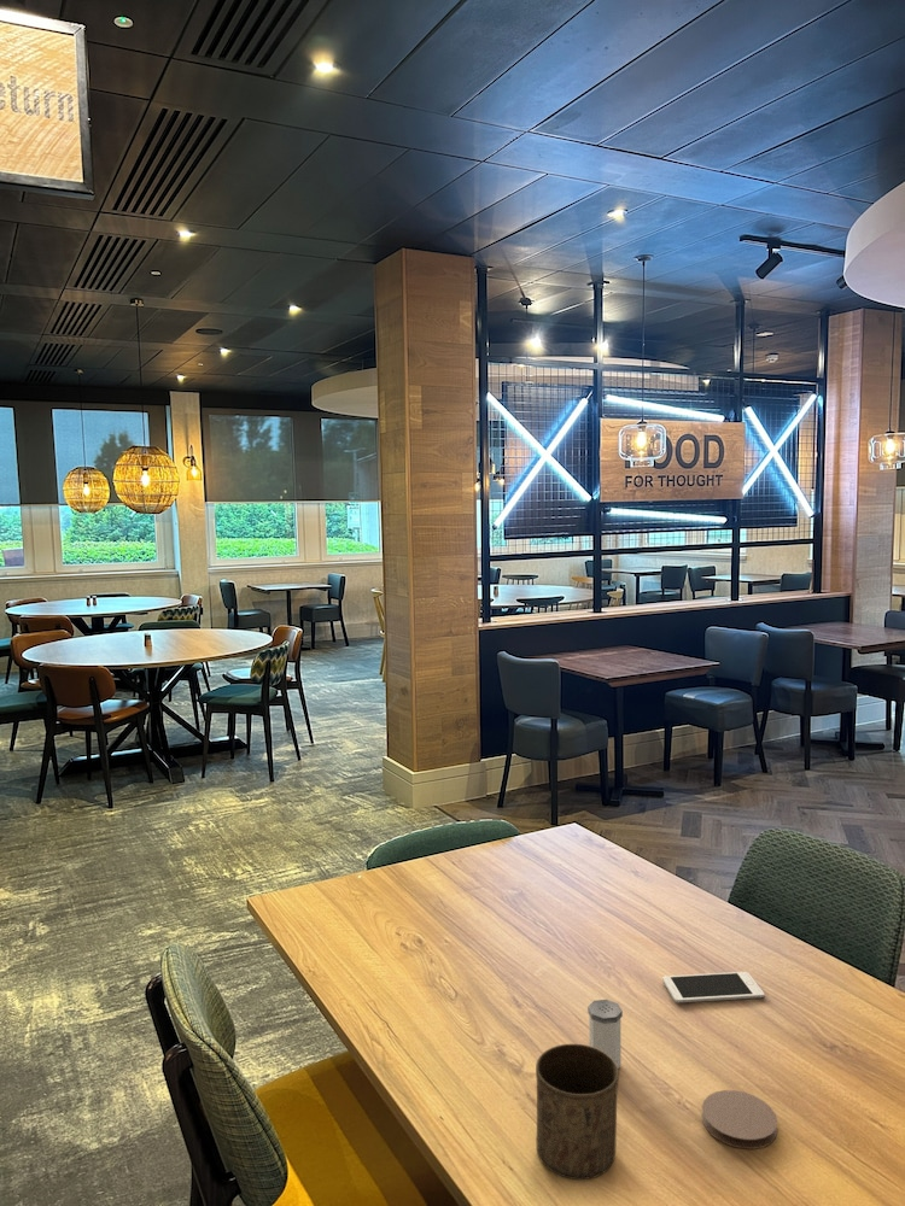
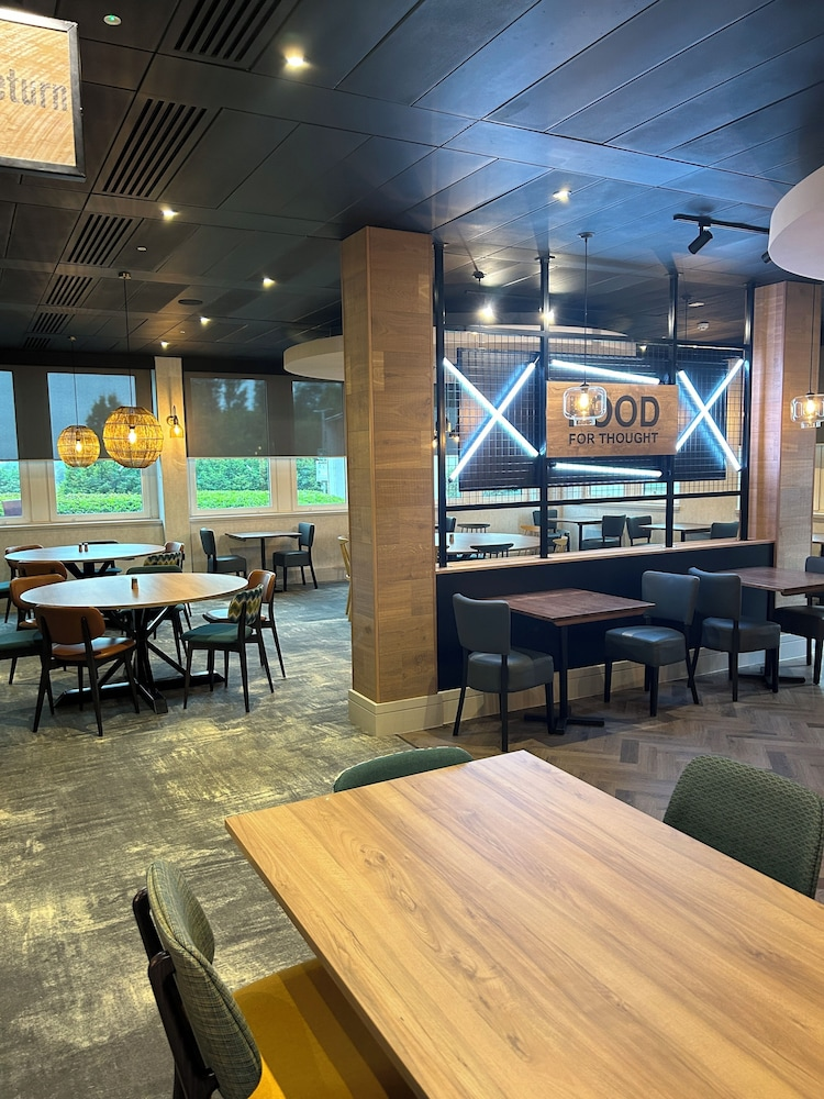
- coaster (738, 1118)
- cup (577, 1110)
- cell phone (712, 987)
- salt shaker (605, 1036)
